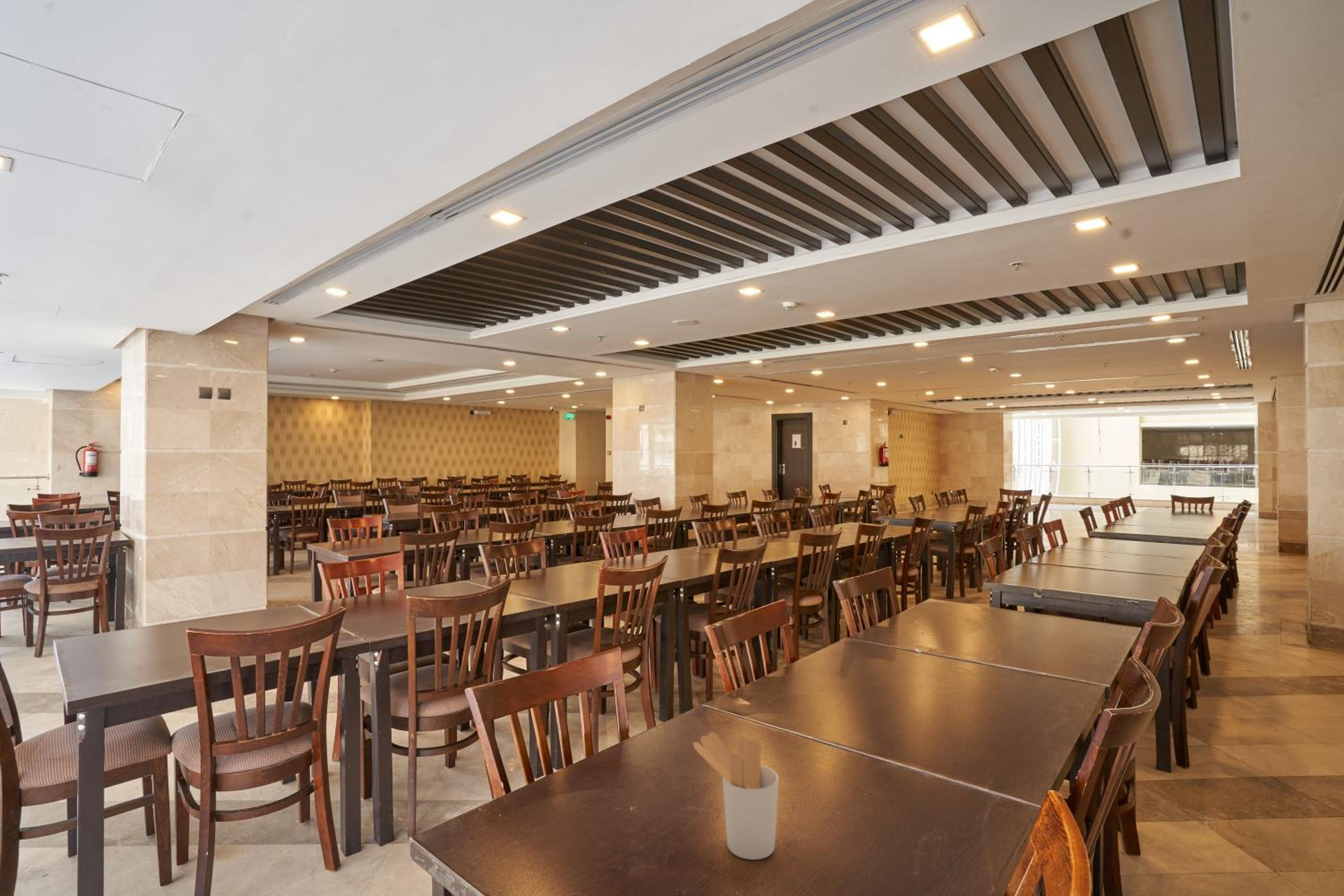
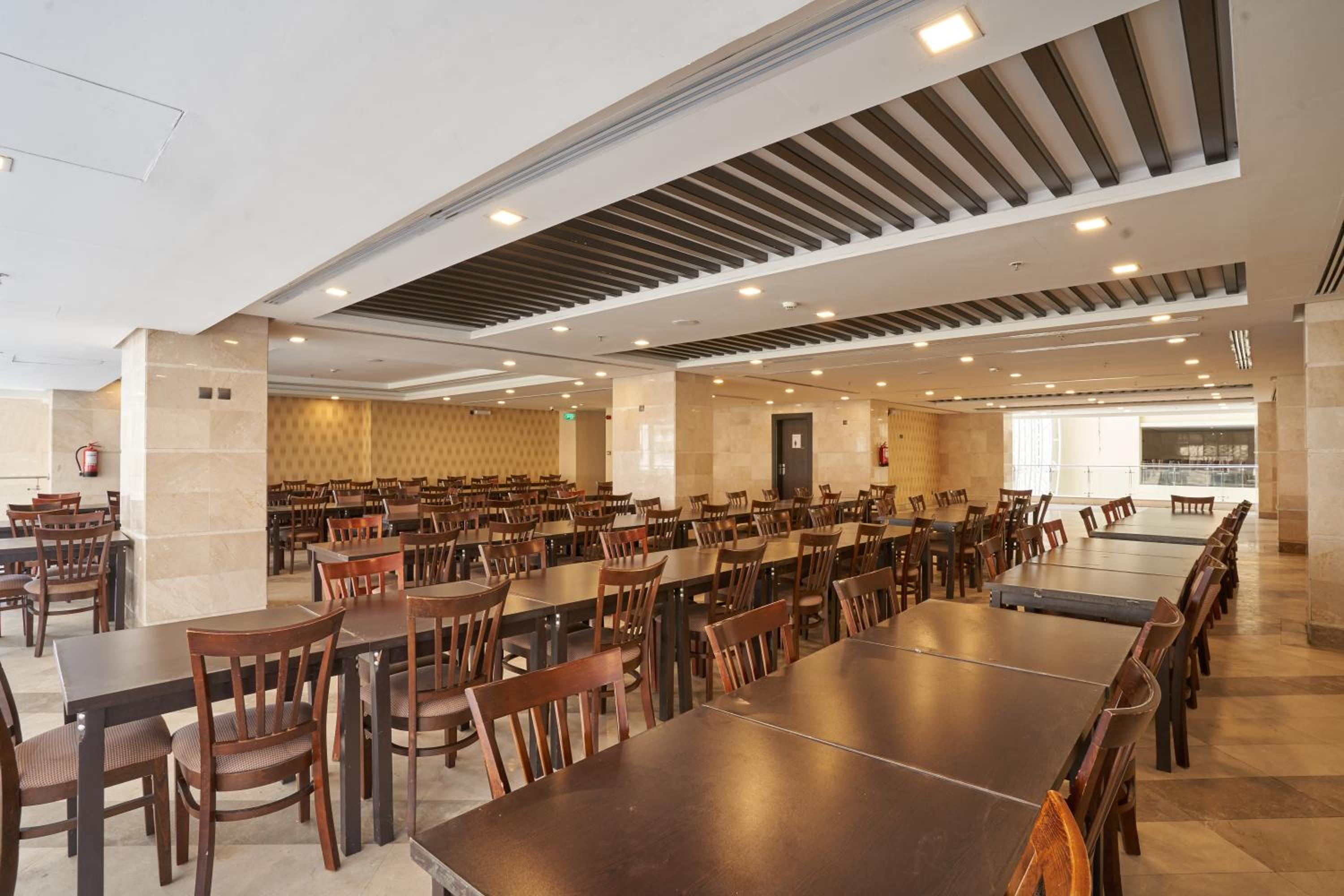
- utensil holder (736, 790)
